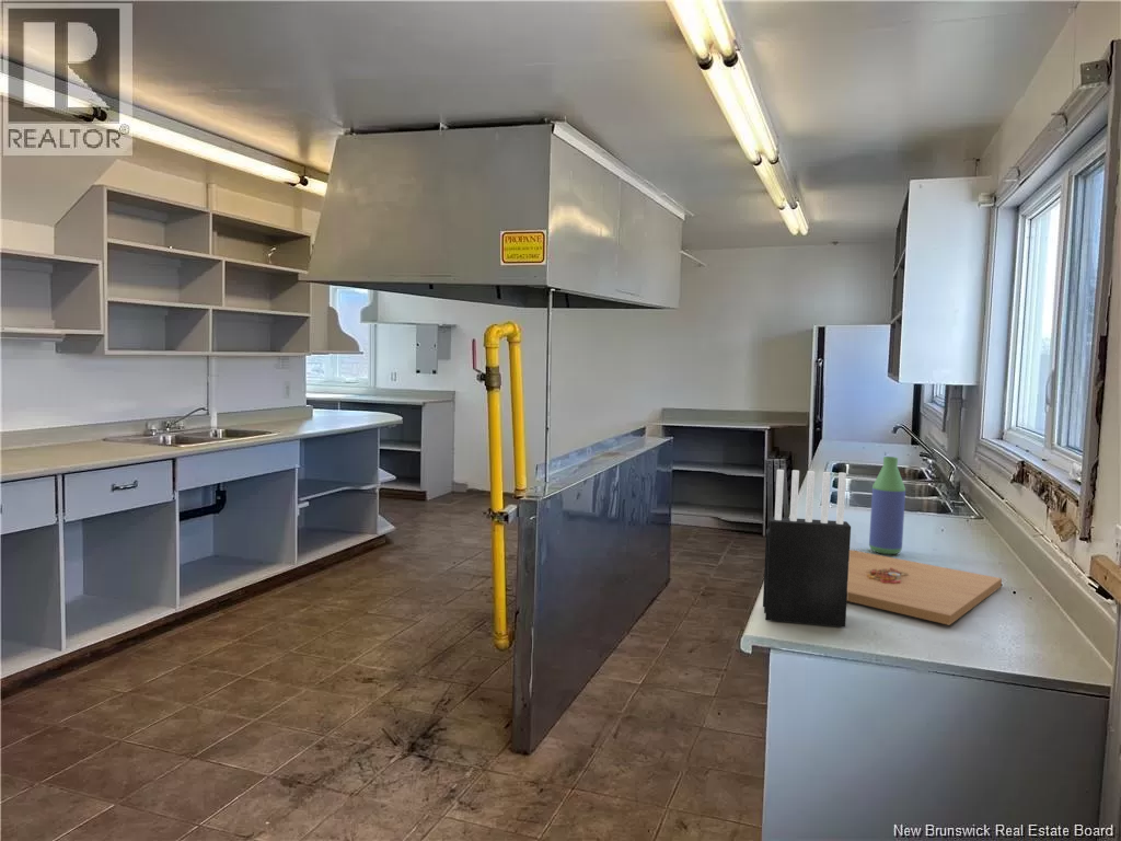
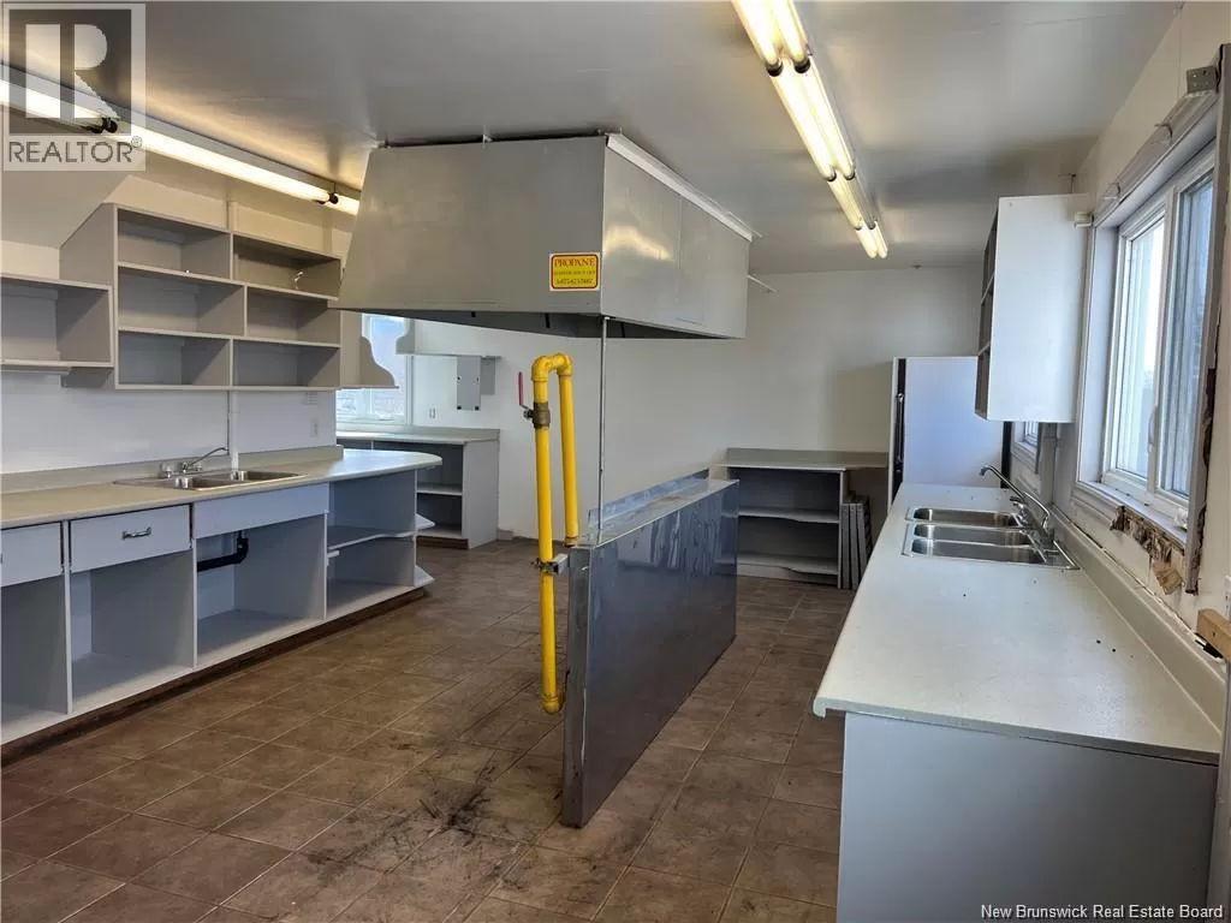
- knife block (805, 542)
- platter (886, 577)
- bottle (888, 505)
